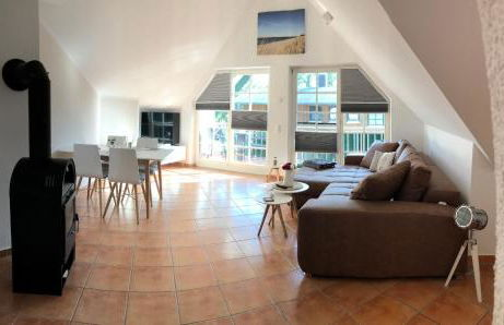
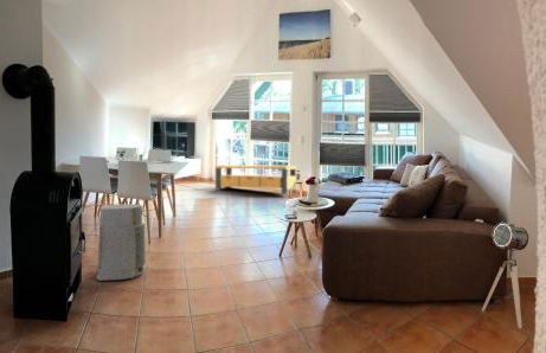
+ bench (255, 178)
+ air purifier (121, 239)
